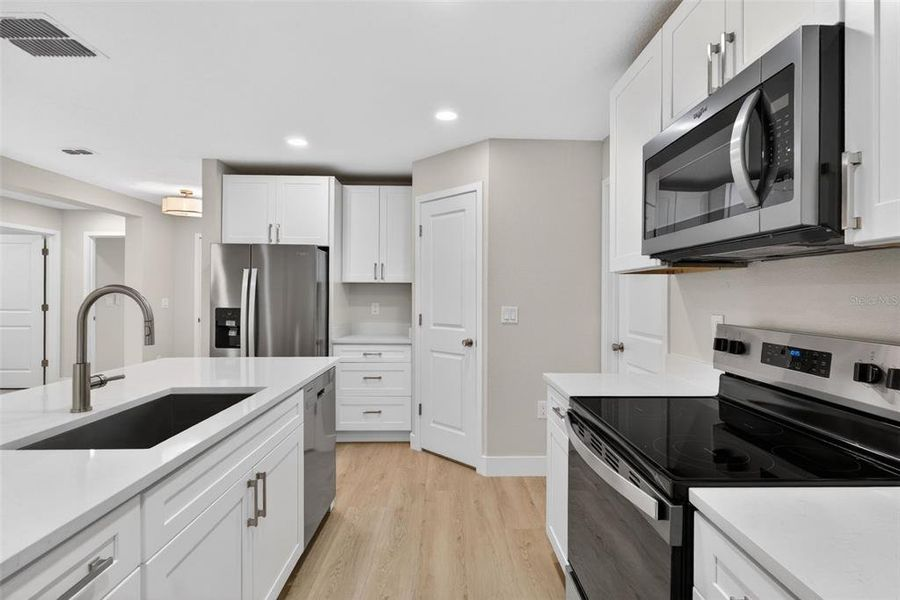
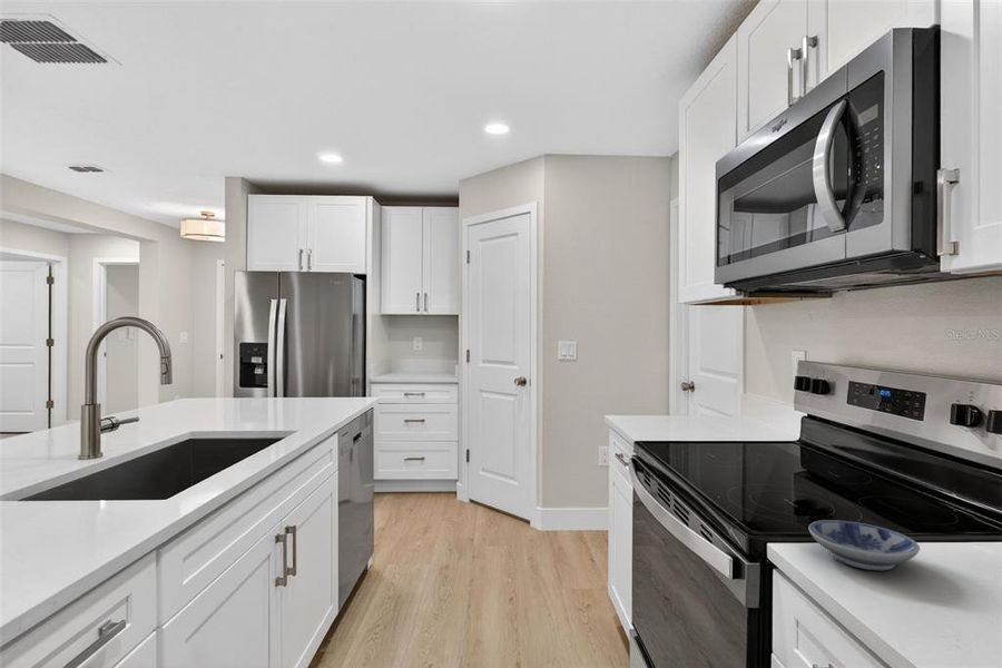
+ bowl (861, 546)
